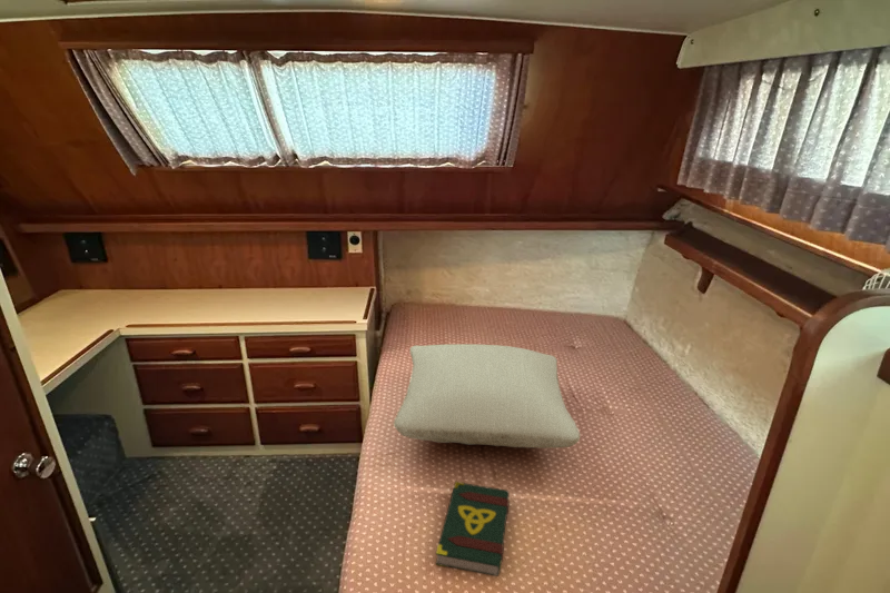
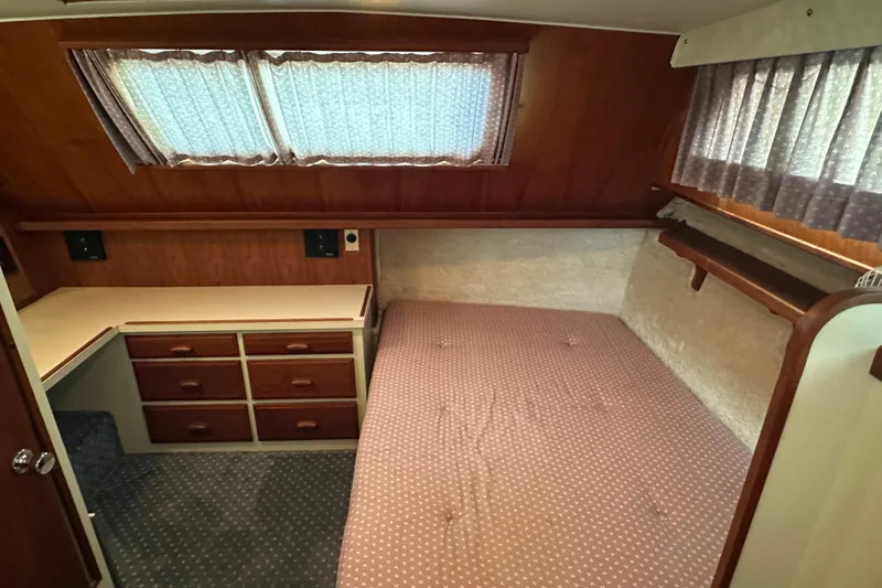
- book (475, 524)
- pillow (482, 394)
